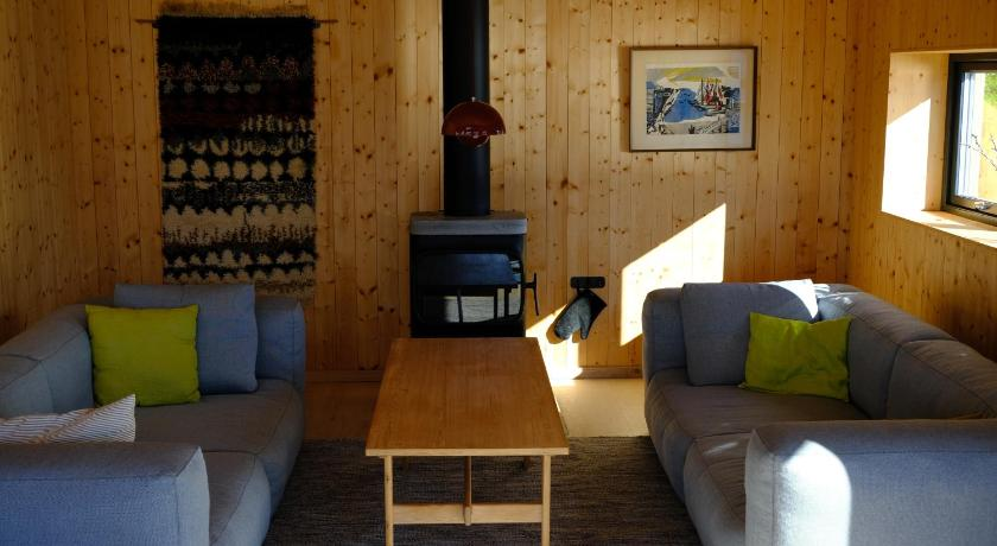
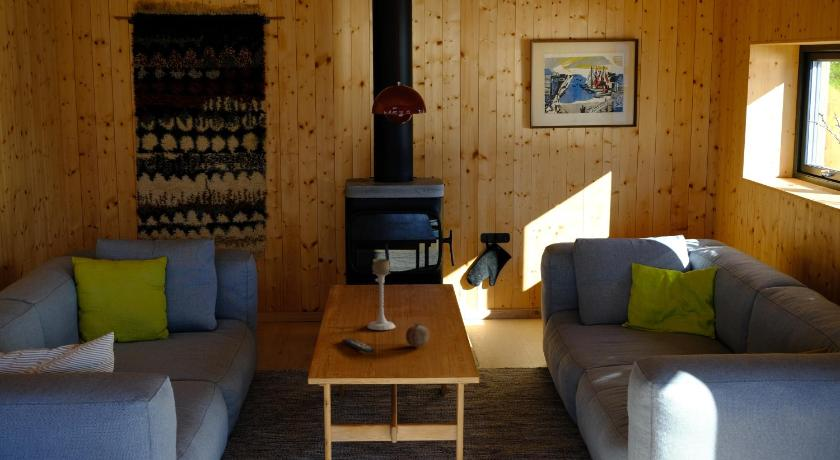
+ fruit (417, 334)
+ remote control (358, 345)
+ candle holder (381, 293)
